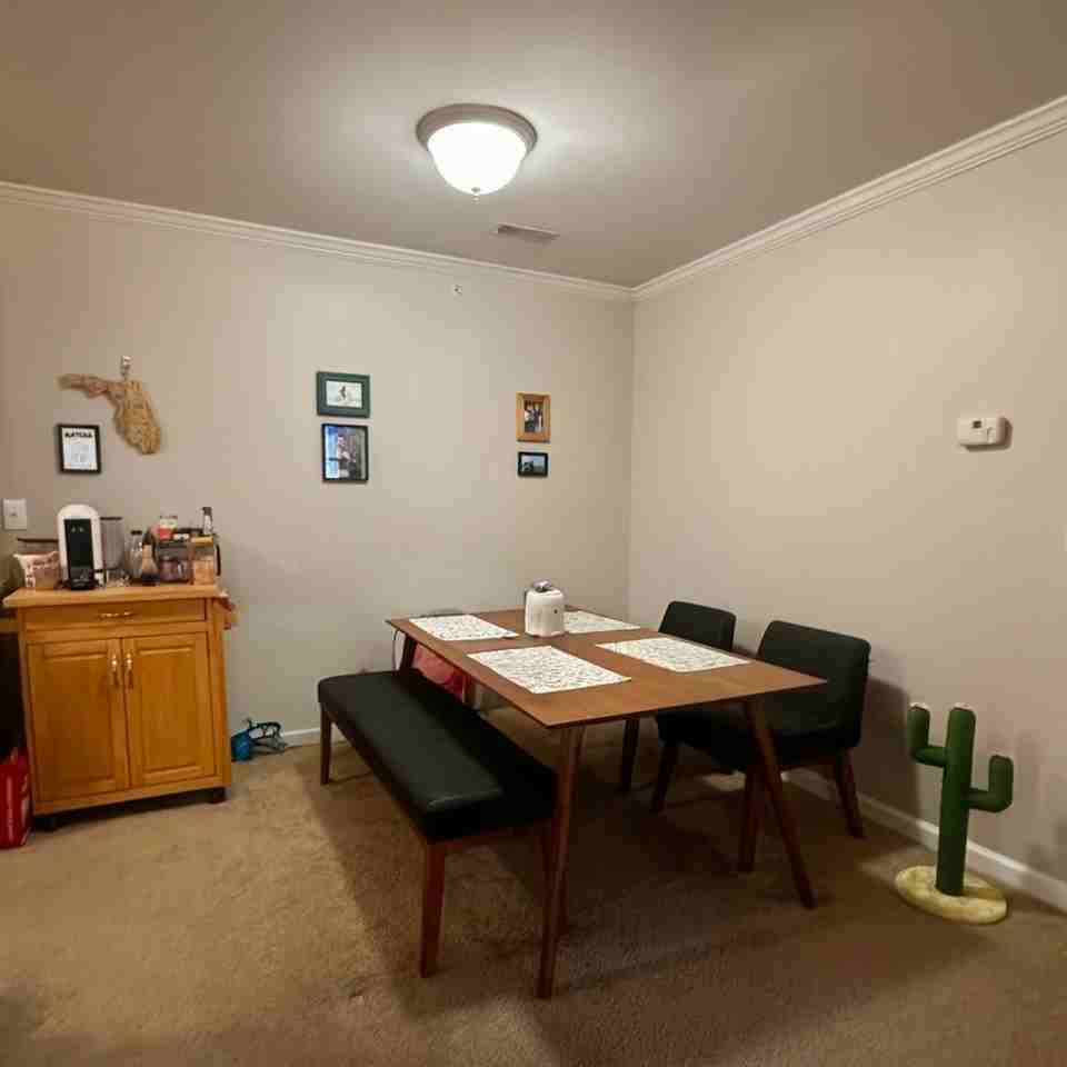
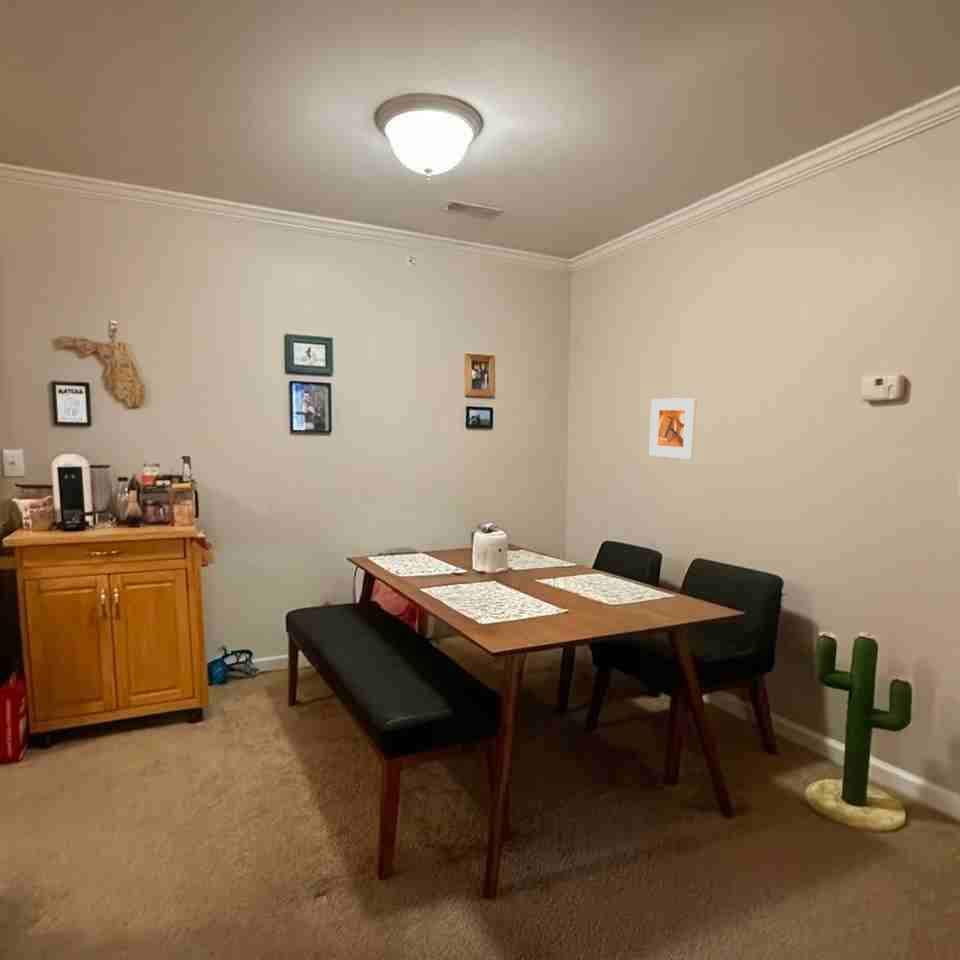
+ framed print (671, 428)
